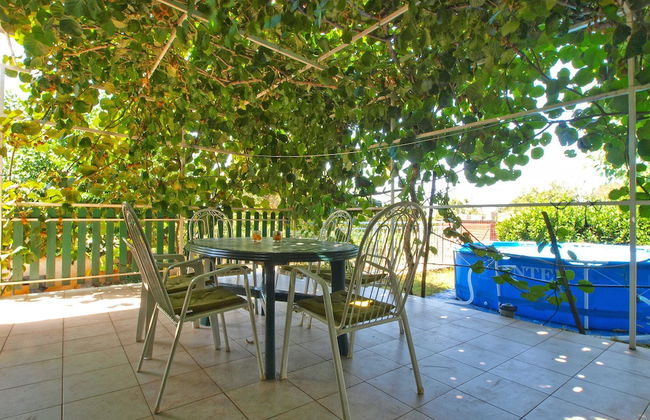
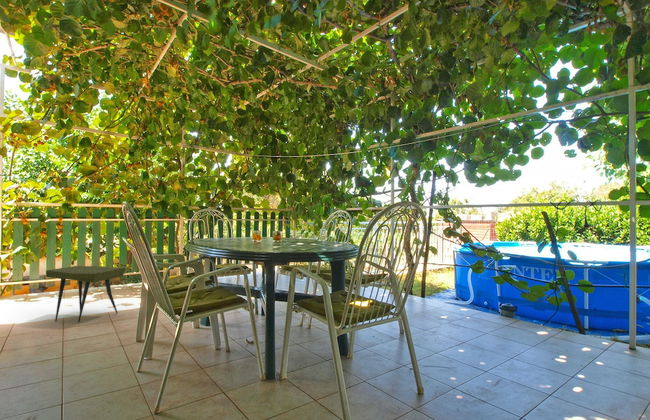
+ side table (85, 292)
